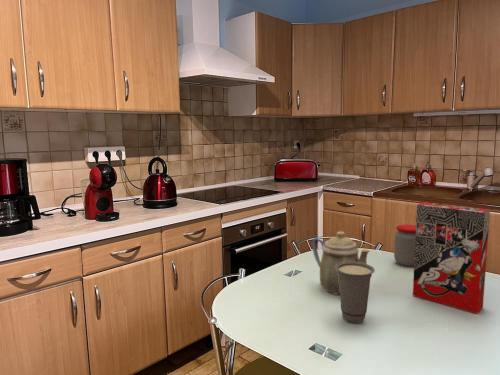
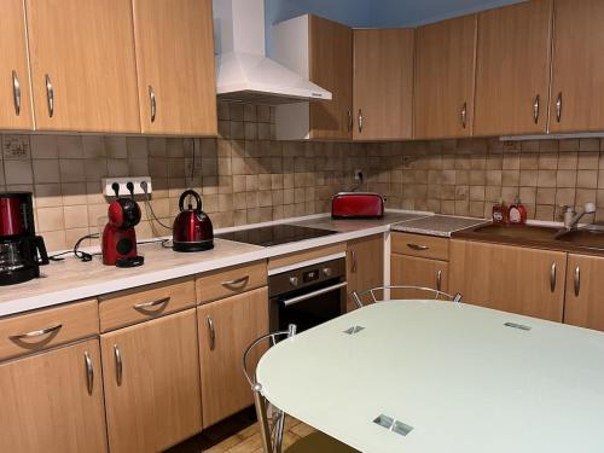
- cup (354, 293)
- jar (408, 244)
- teapot (340, 260)
- cereal box (449, 255)
